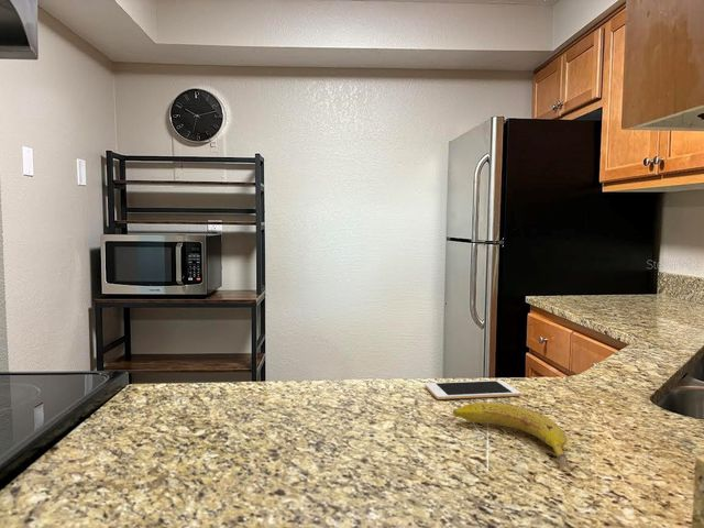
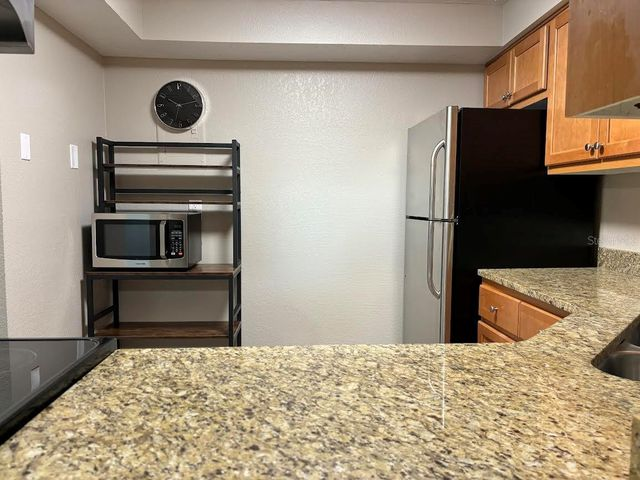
- cell phone (471, 388)
- fruit (516, 426)
